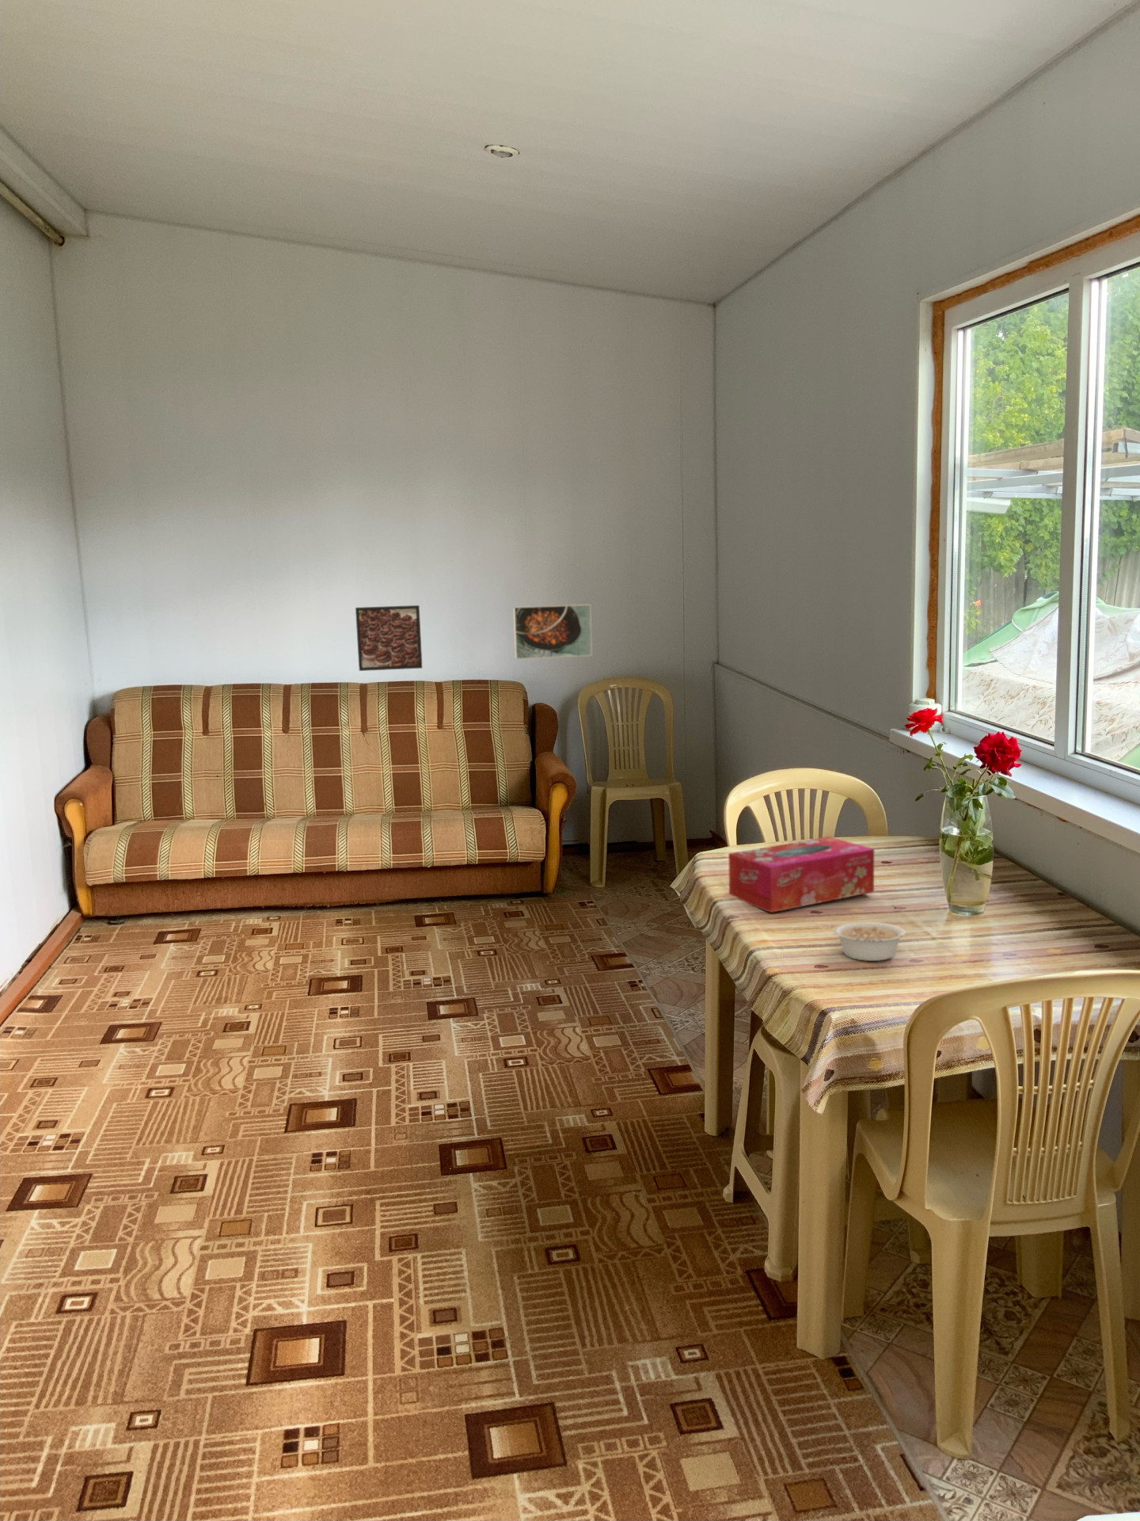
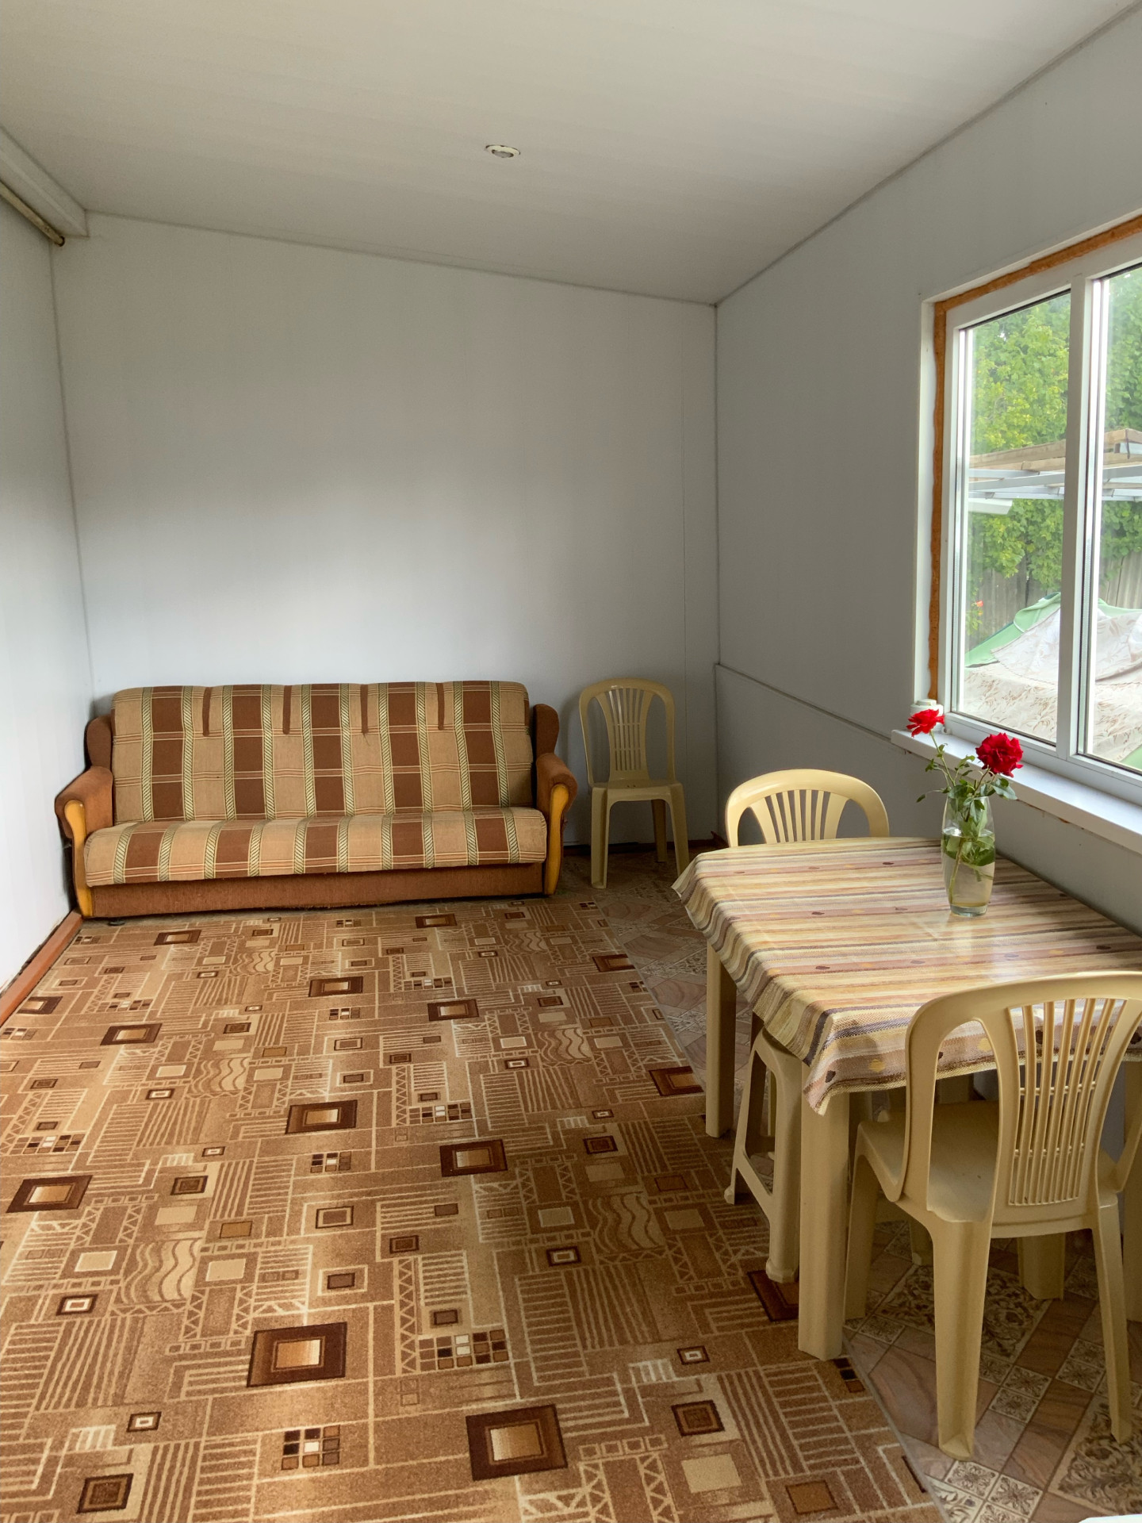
- legume (872, 939)
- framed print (552, 631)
- tissue box (801, 872)
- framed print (389, 637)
